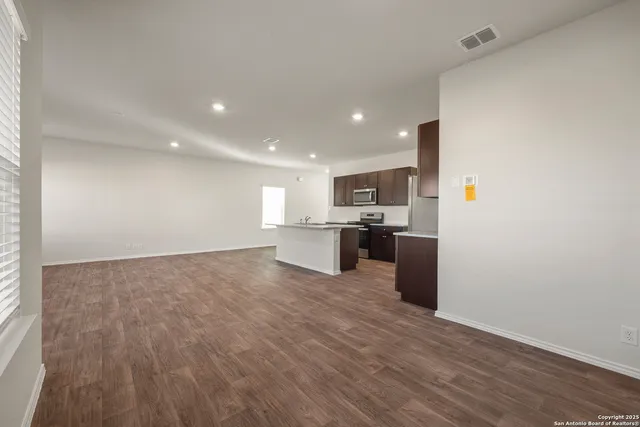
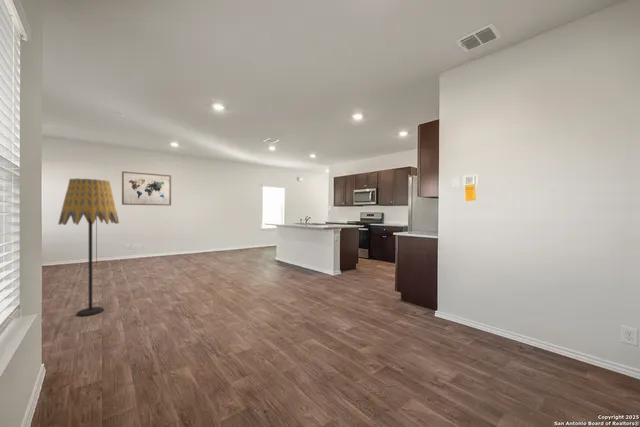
+ wall art (147, 189)
+ floor lamp (90, 246)
